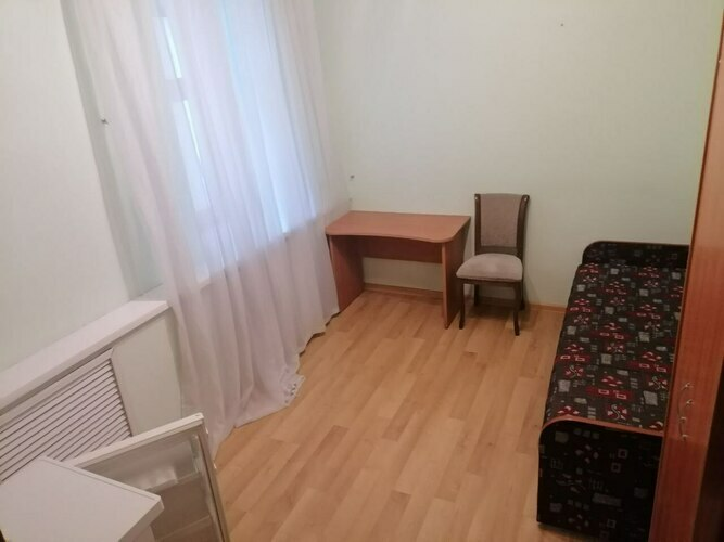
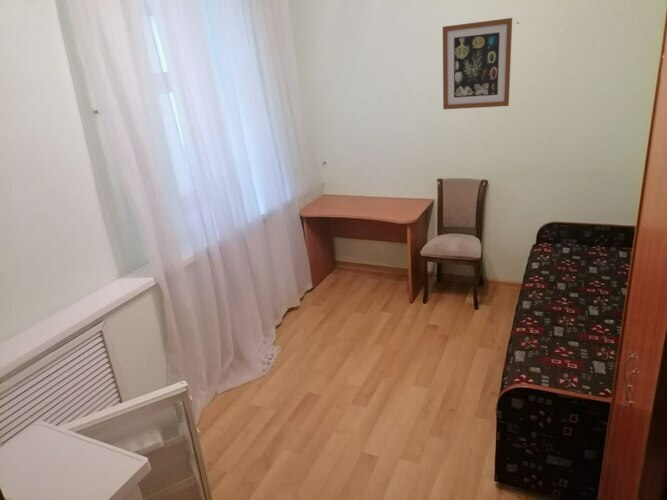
+ wall art (475, 66)
